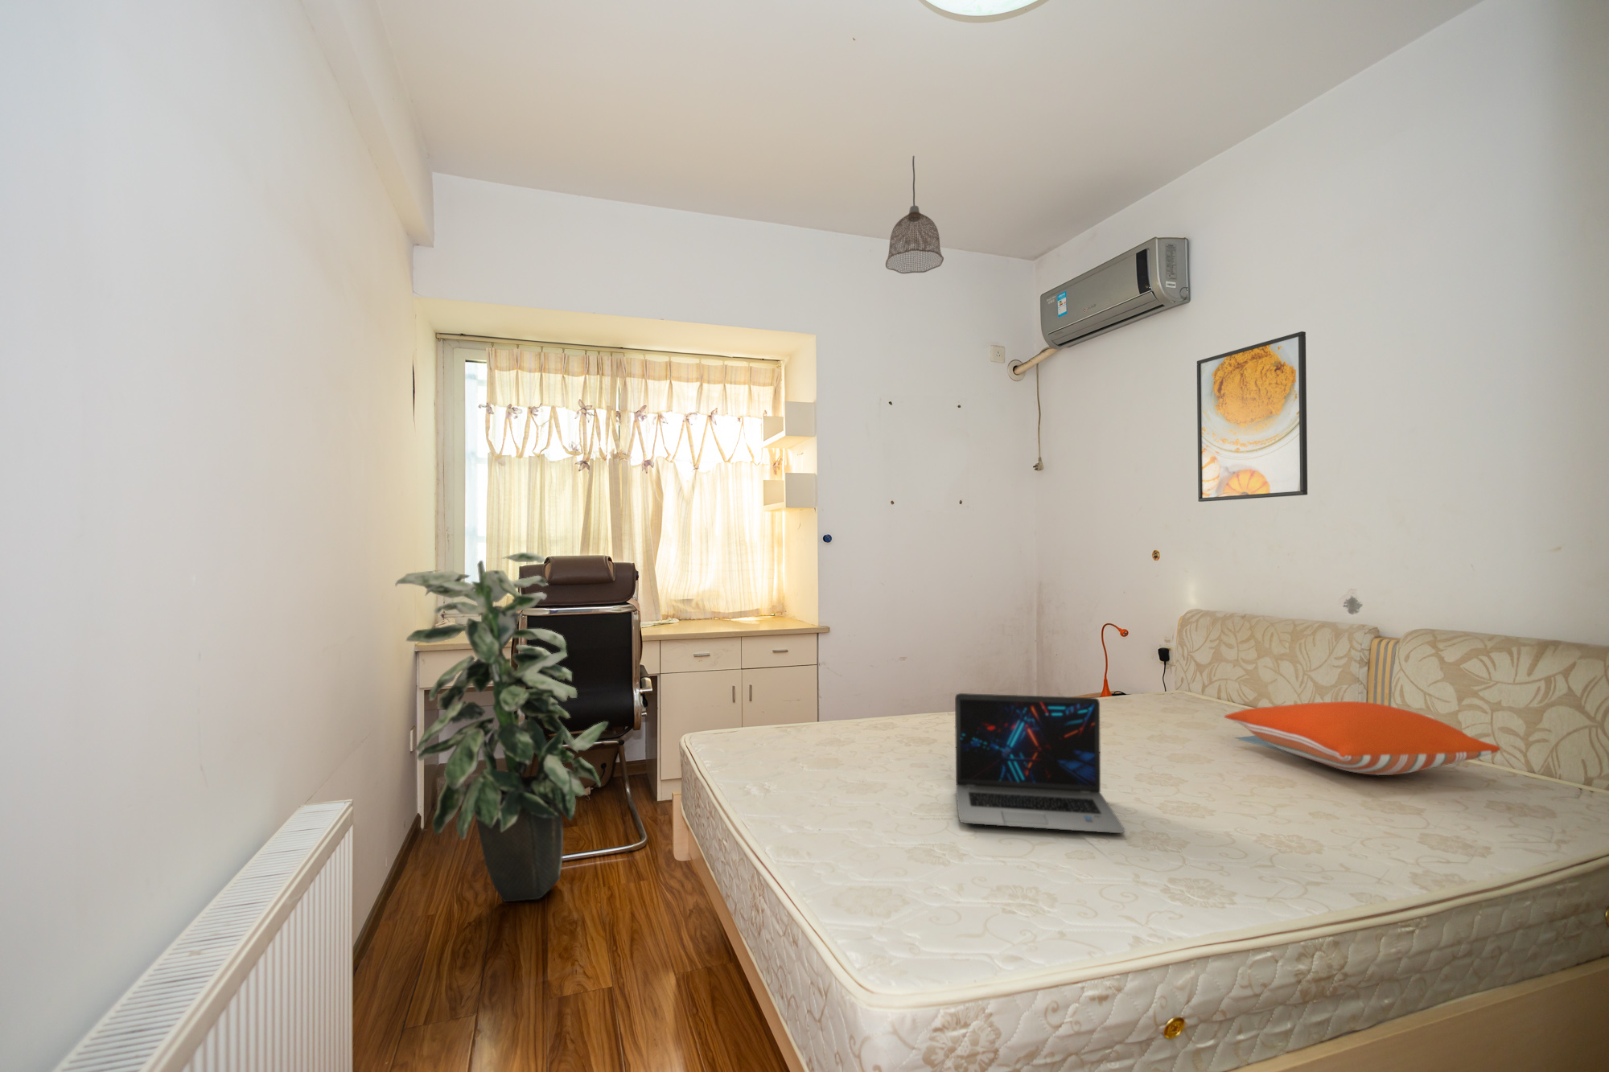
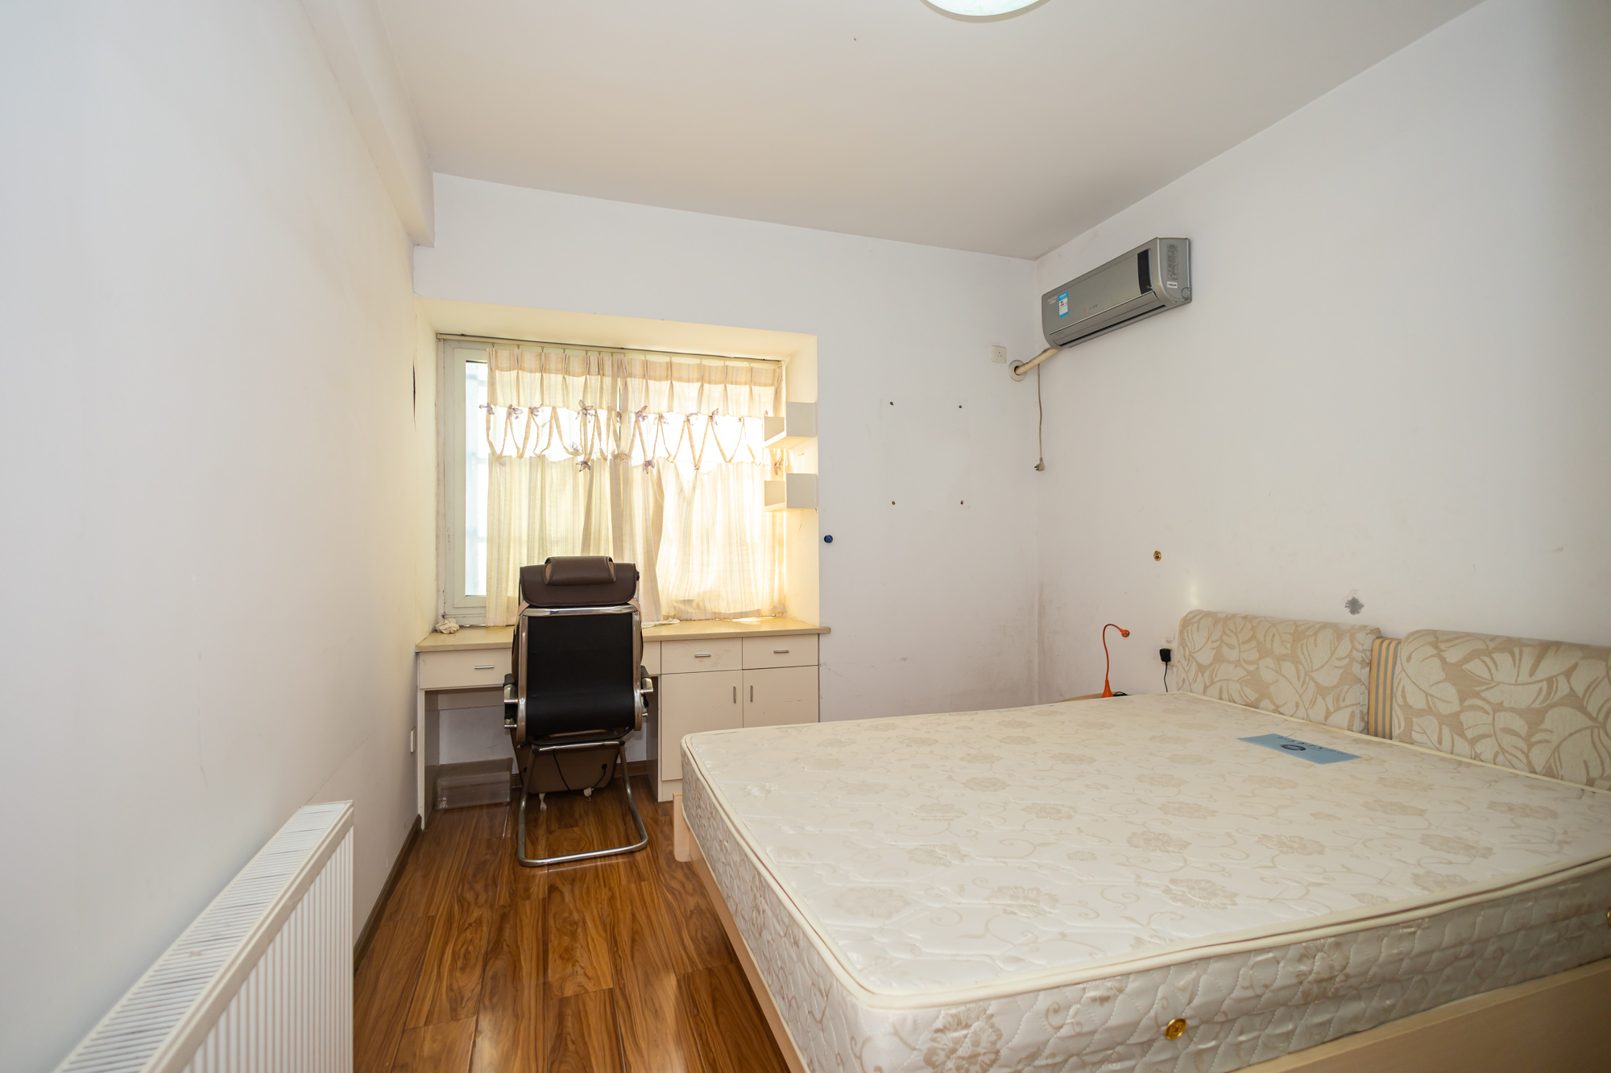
- pendant lamp (914, 209)
- laptop (1032, 760)
- indoor plant (507, 725)
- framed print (1248, 422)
- pillow (1348, 732)
